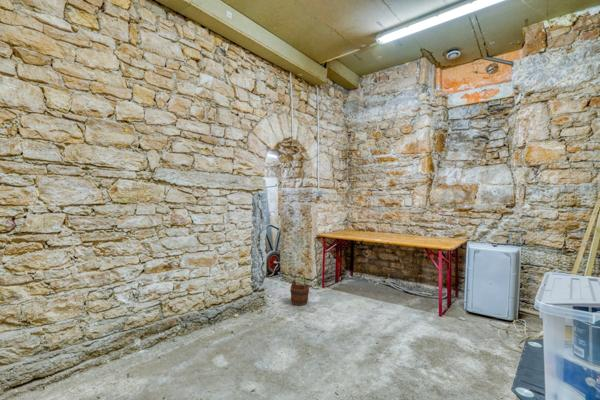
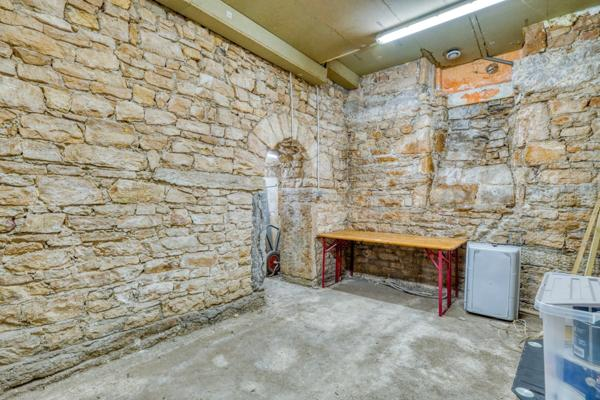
- wooden bucket (299, 287)
